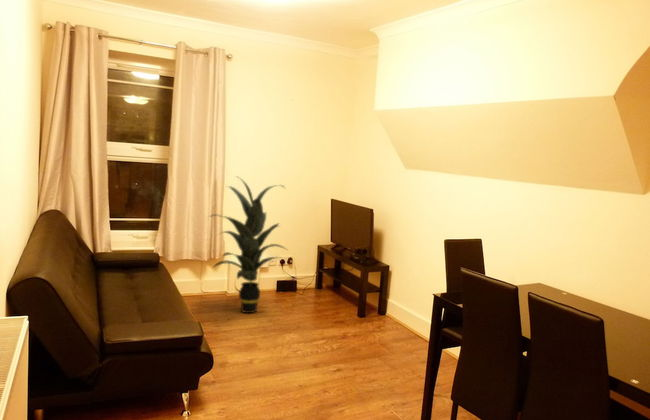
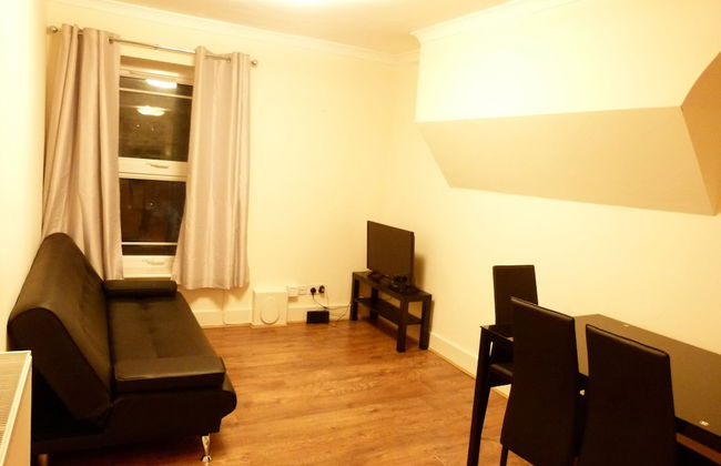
- indoor plant (246, 244)
